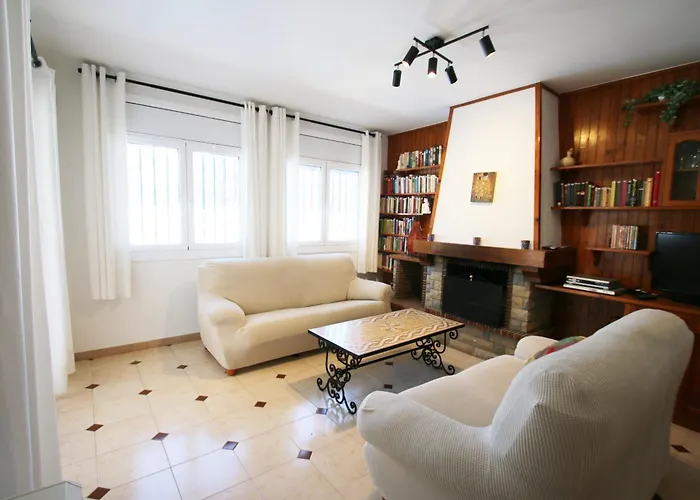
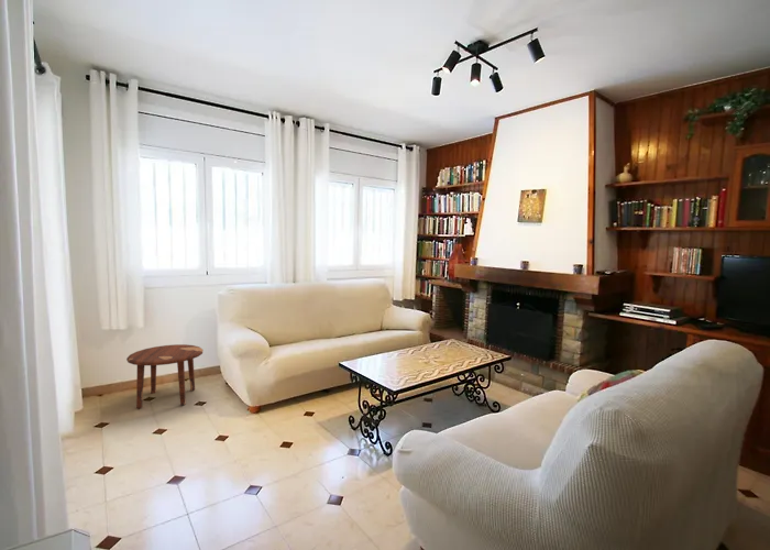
+ side table (163, 364)
